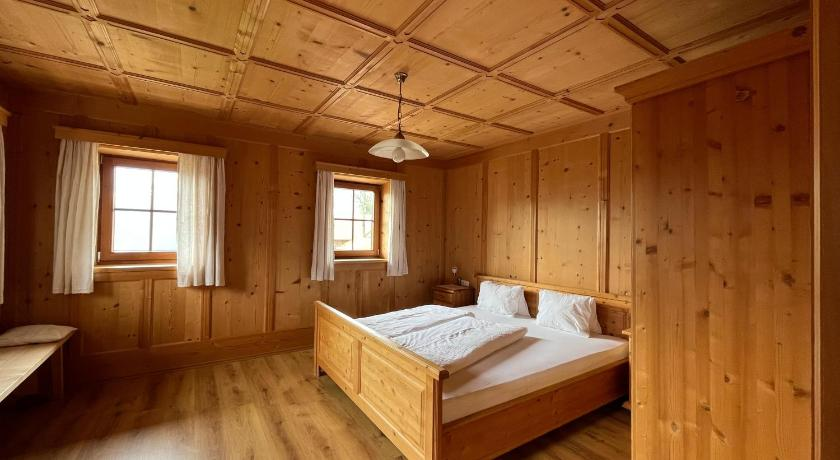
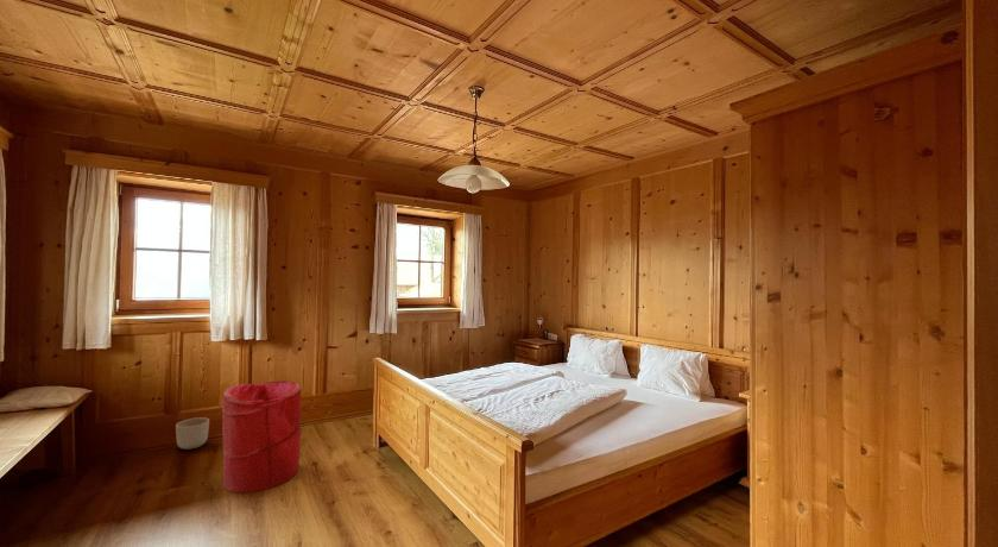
+ planter (192, 434)
+ laundry hamper (263, 432)
